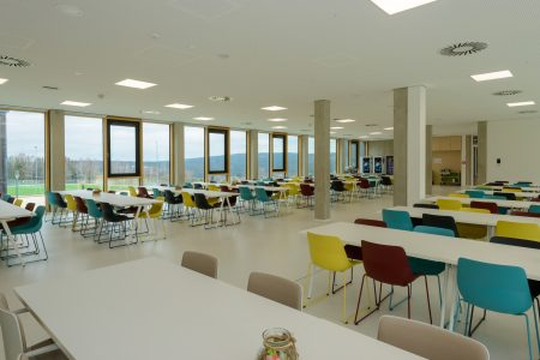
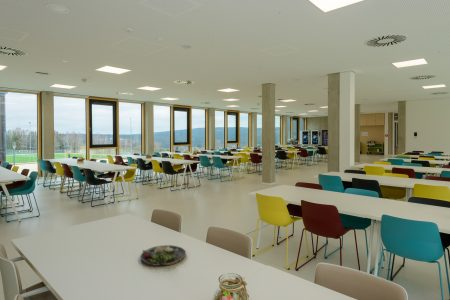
+ dinner plate (163, 251)
